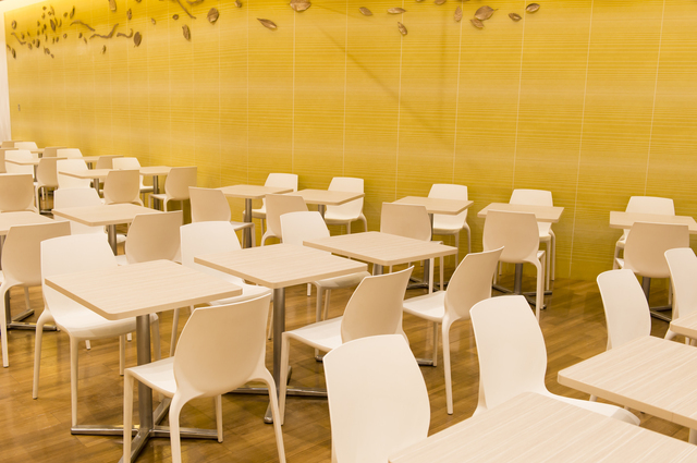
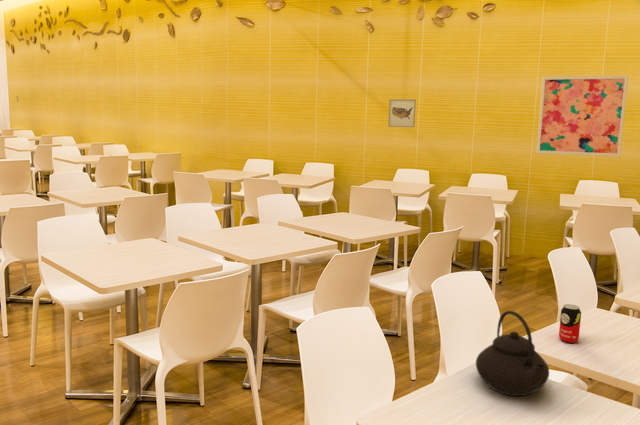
+ wall art (580, 115)
+ beverage can (570, 323)
+ teapot (517, 352)
+ wall art (401, 113)
